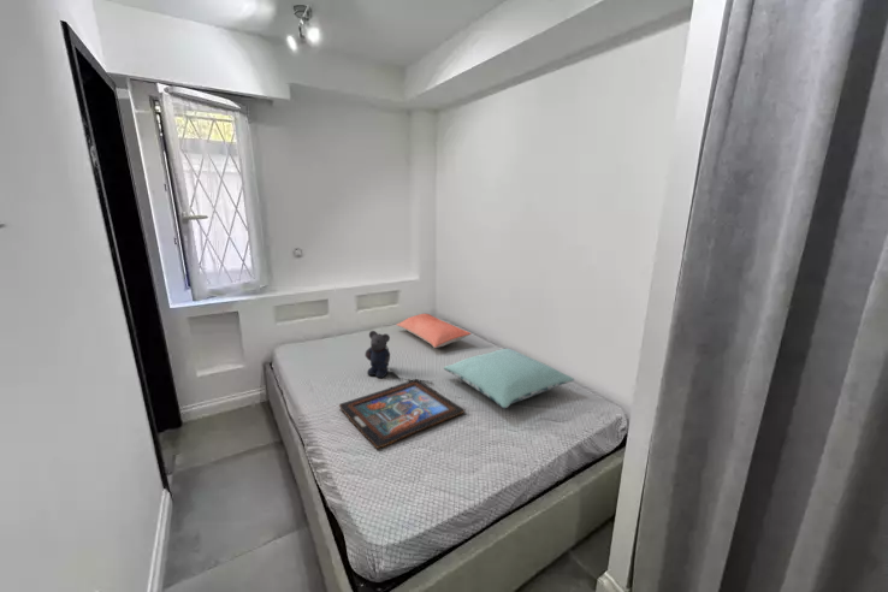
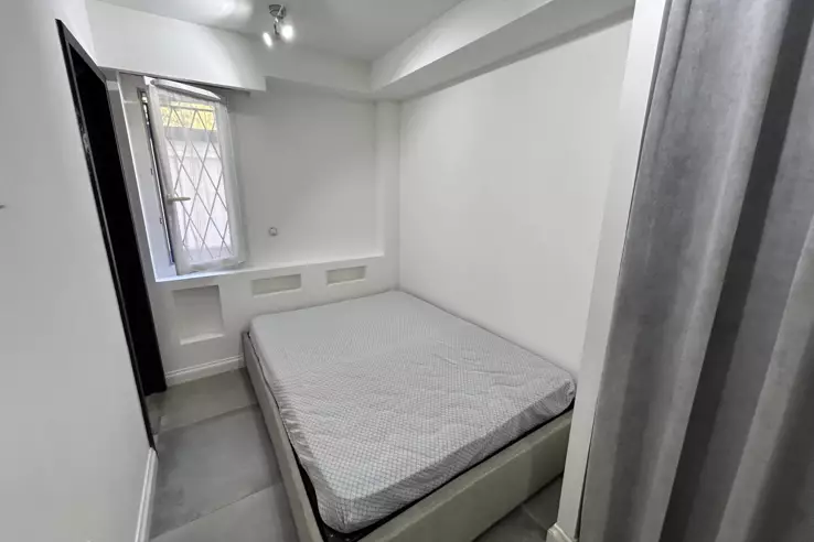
- bear (375, 351)
- pillow (507, 373)
- tray (401, 408)
- pillow (431, 328)
